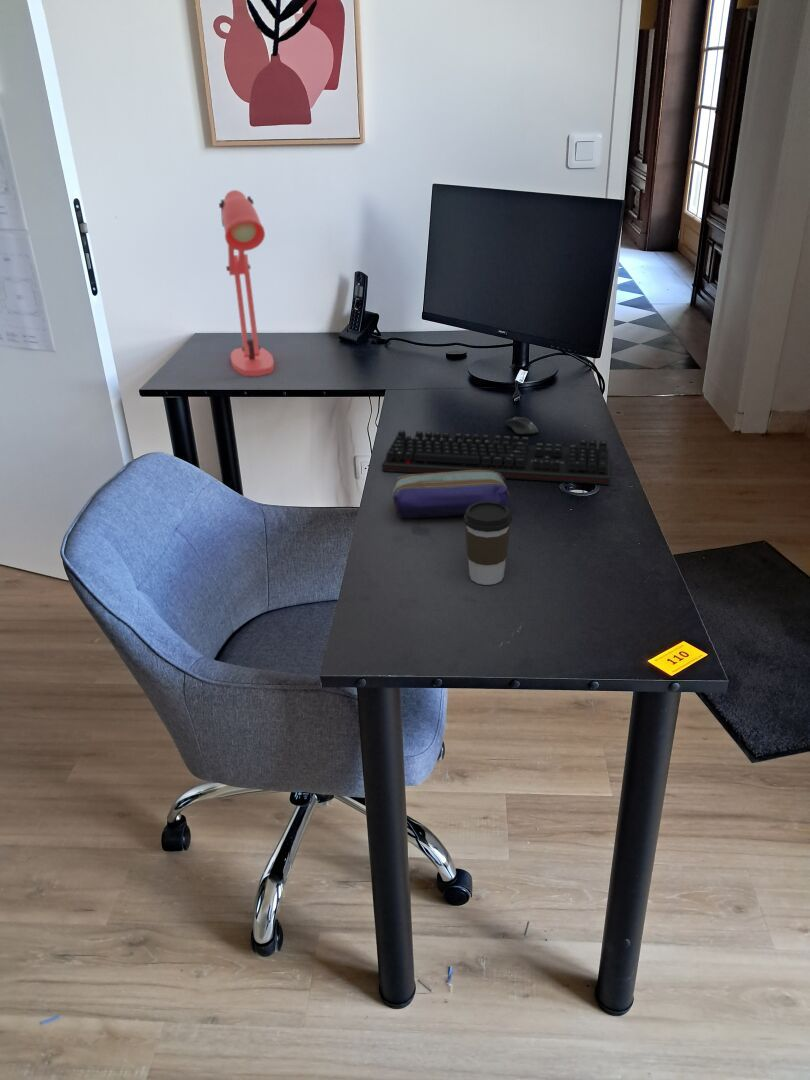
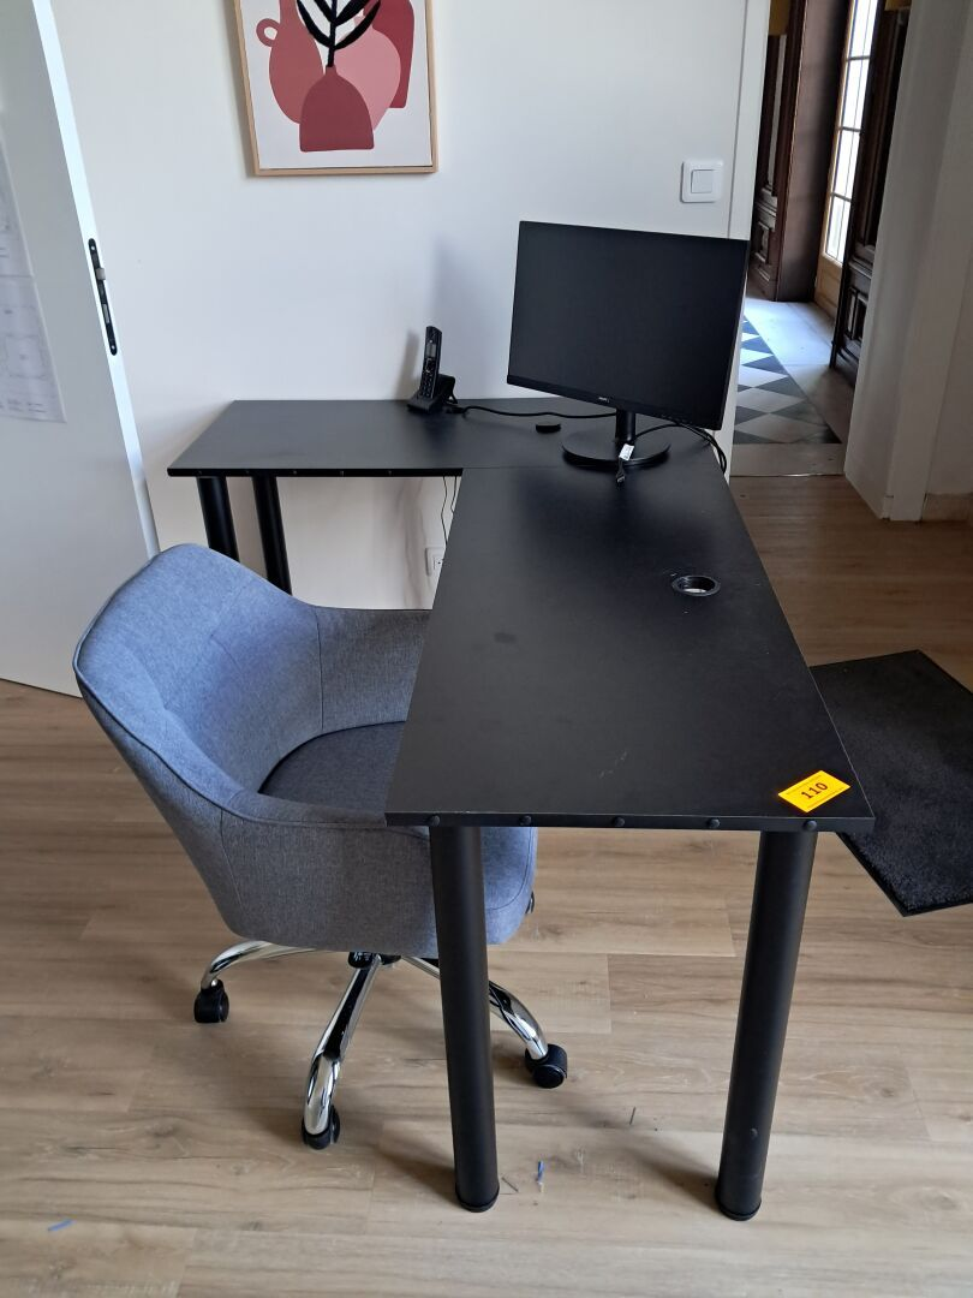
- keyboard (496, 455)
- coffee cup (487, 544)
- pencil case (451, 494)
- computer mouse (521, 423)
- desk lamp (240, 280)
